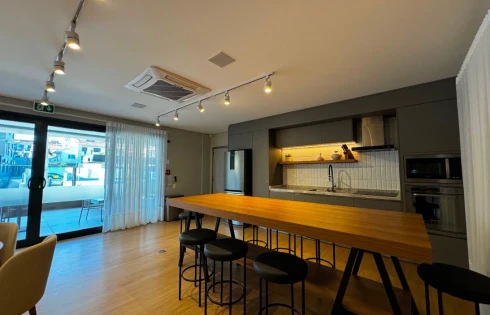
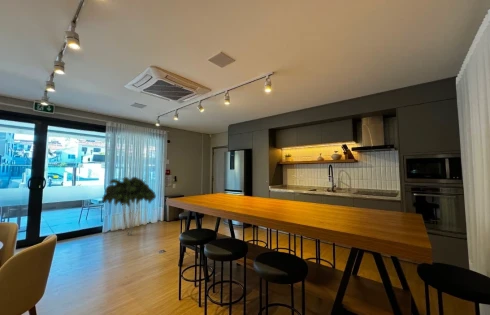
+ indoor plant (129, 205)
